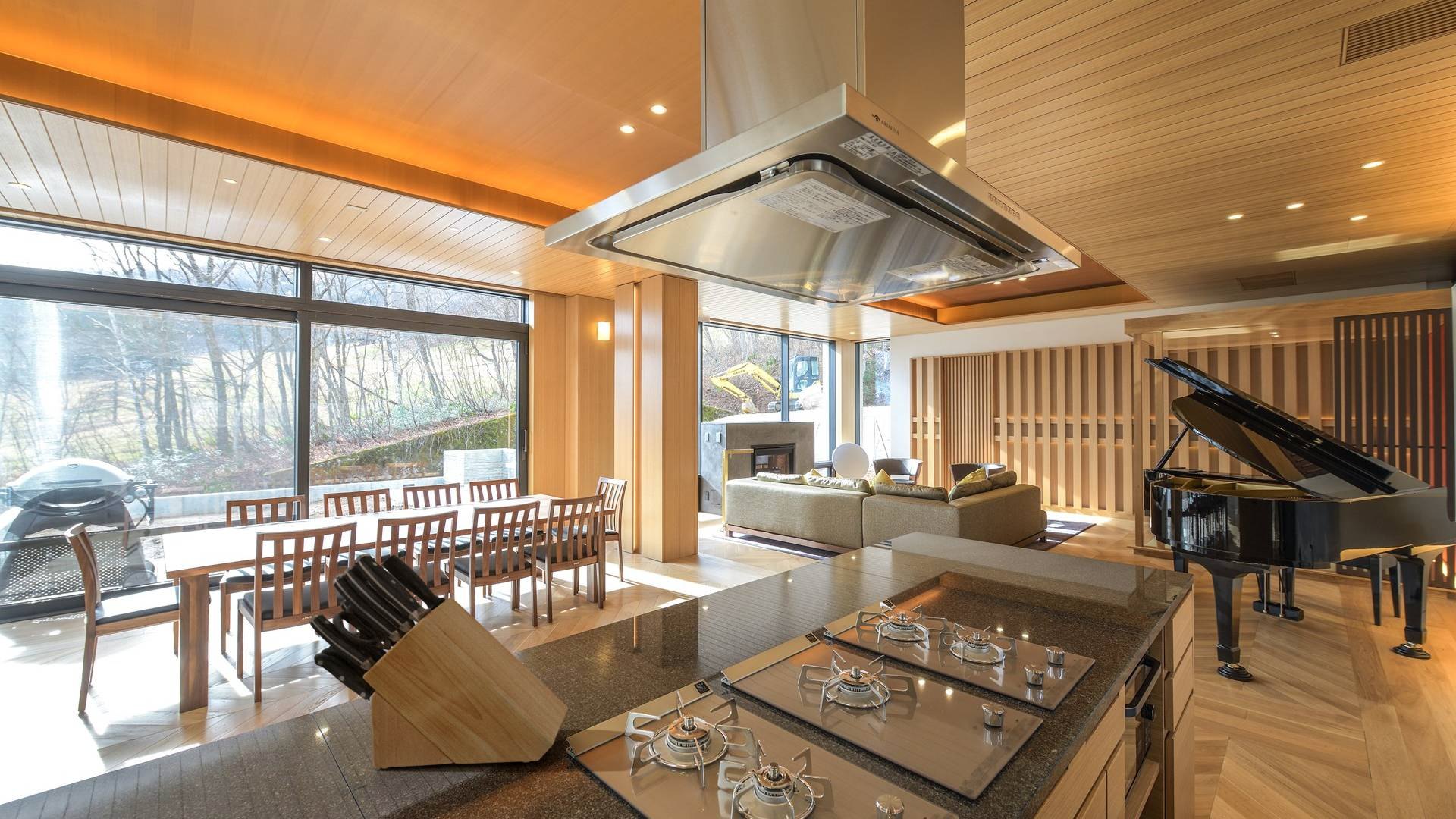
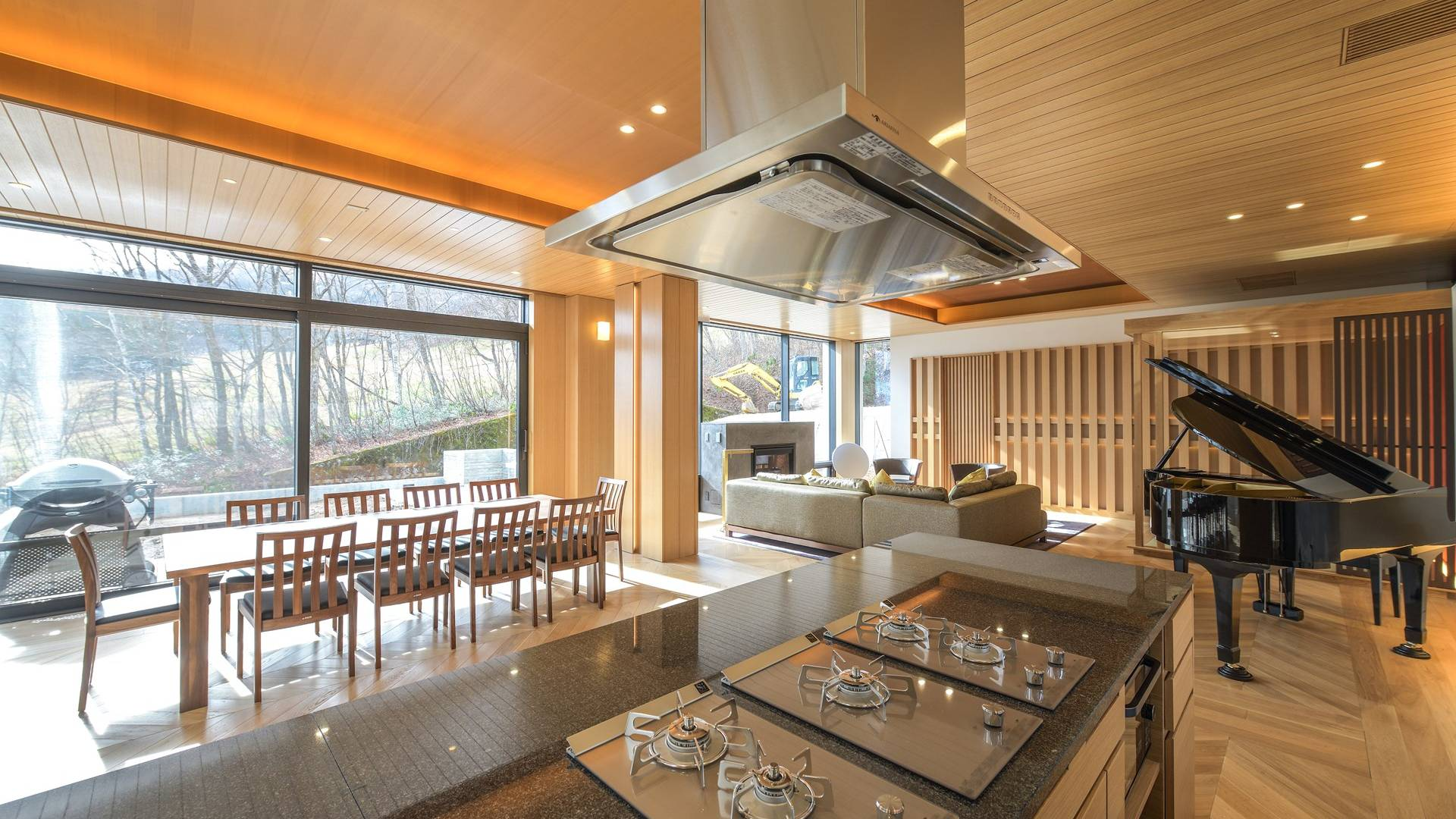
- knife block (445, 648)
